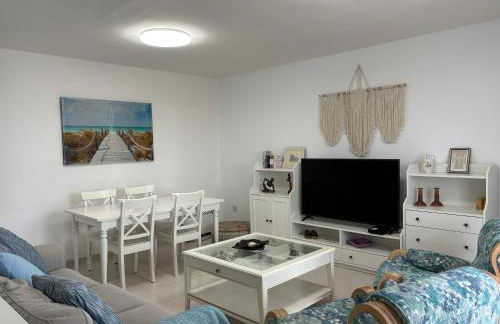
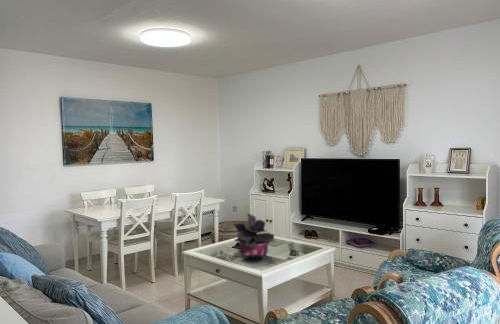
+ potted plant (253, 236)
